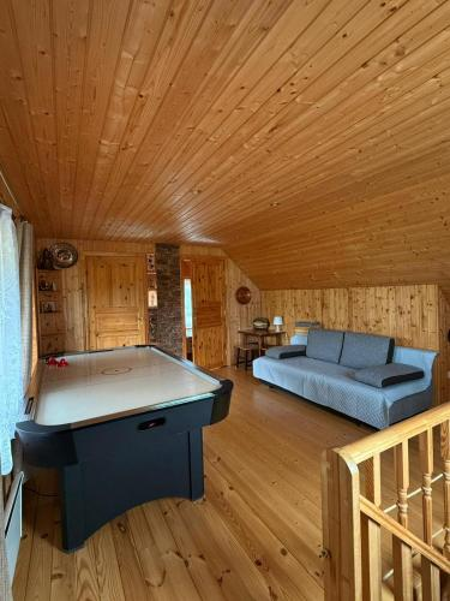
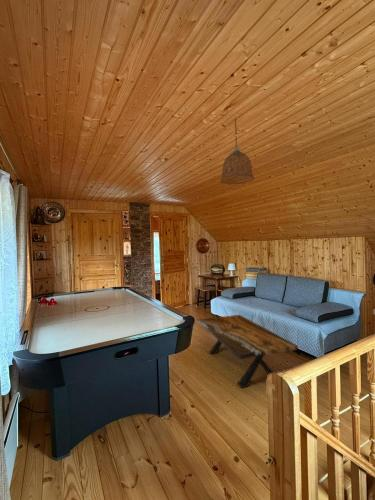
+ pendant lamp (236, 149)
+ coffee table (240, 347)
